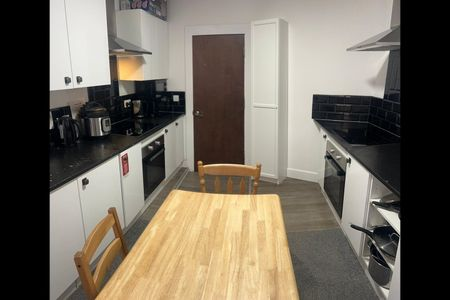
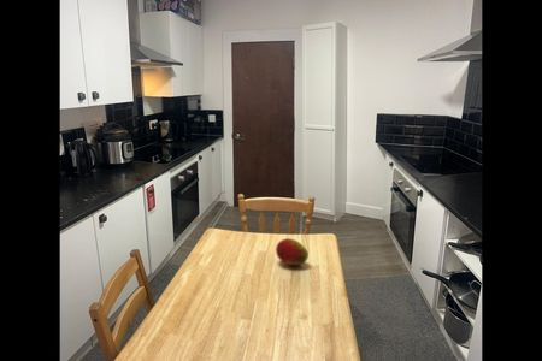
+ fruit (291, 251)
